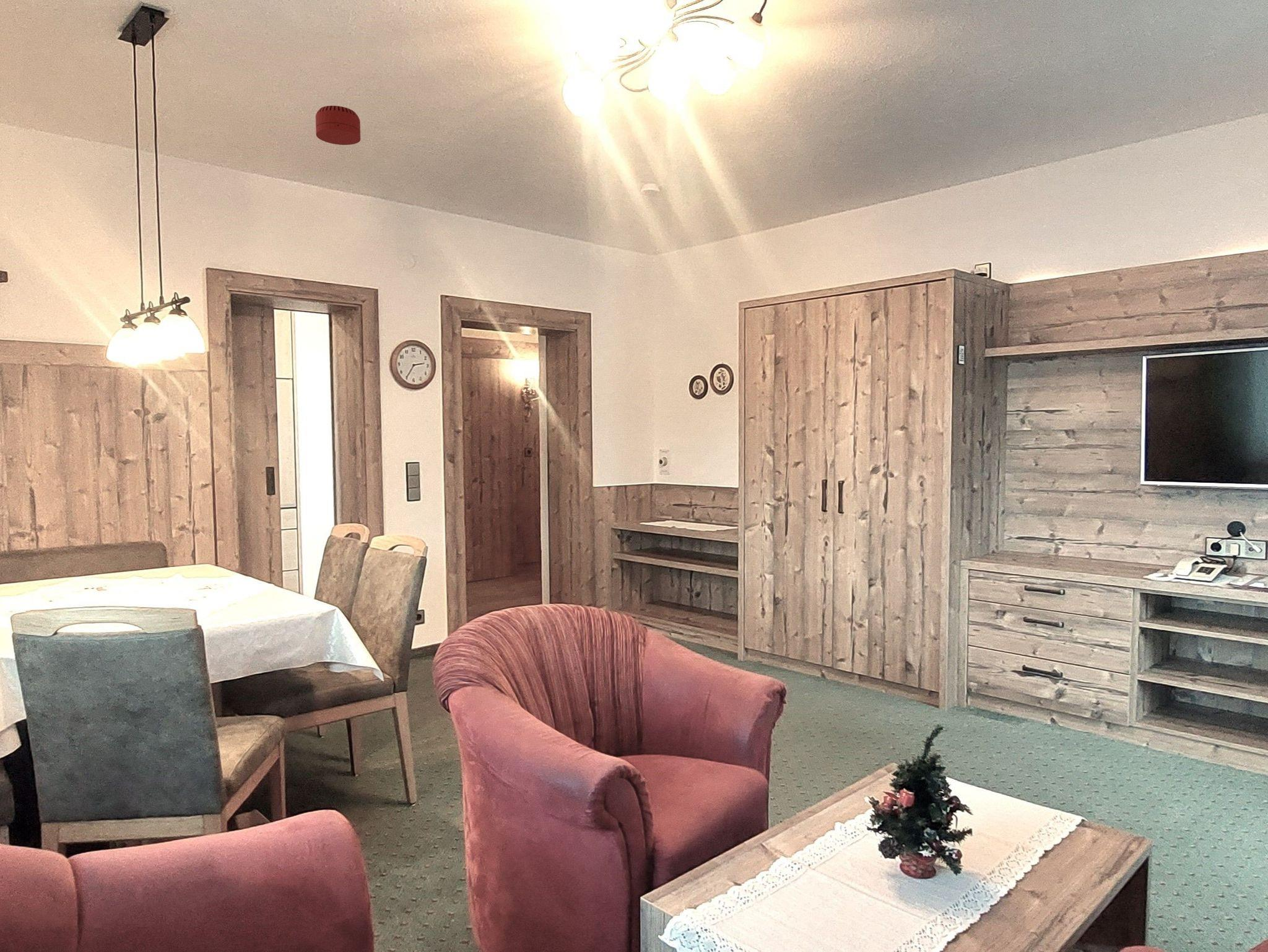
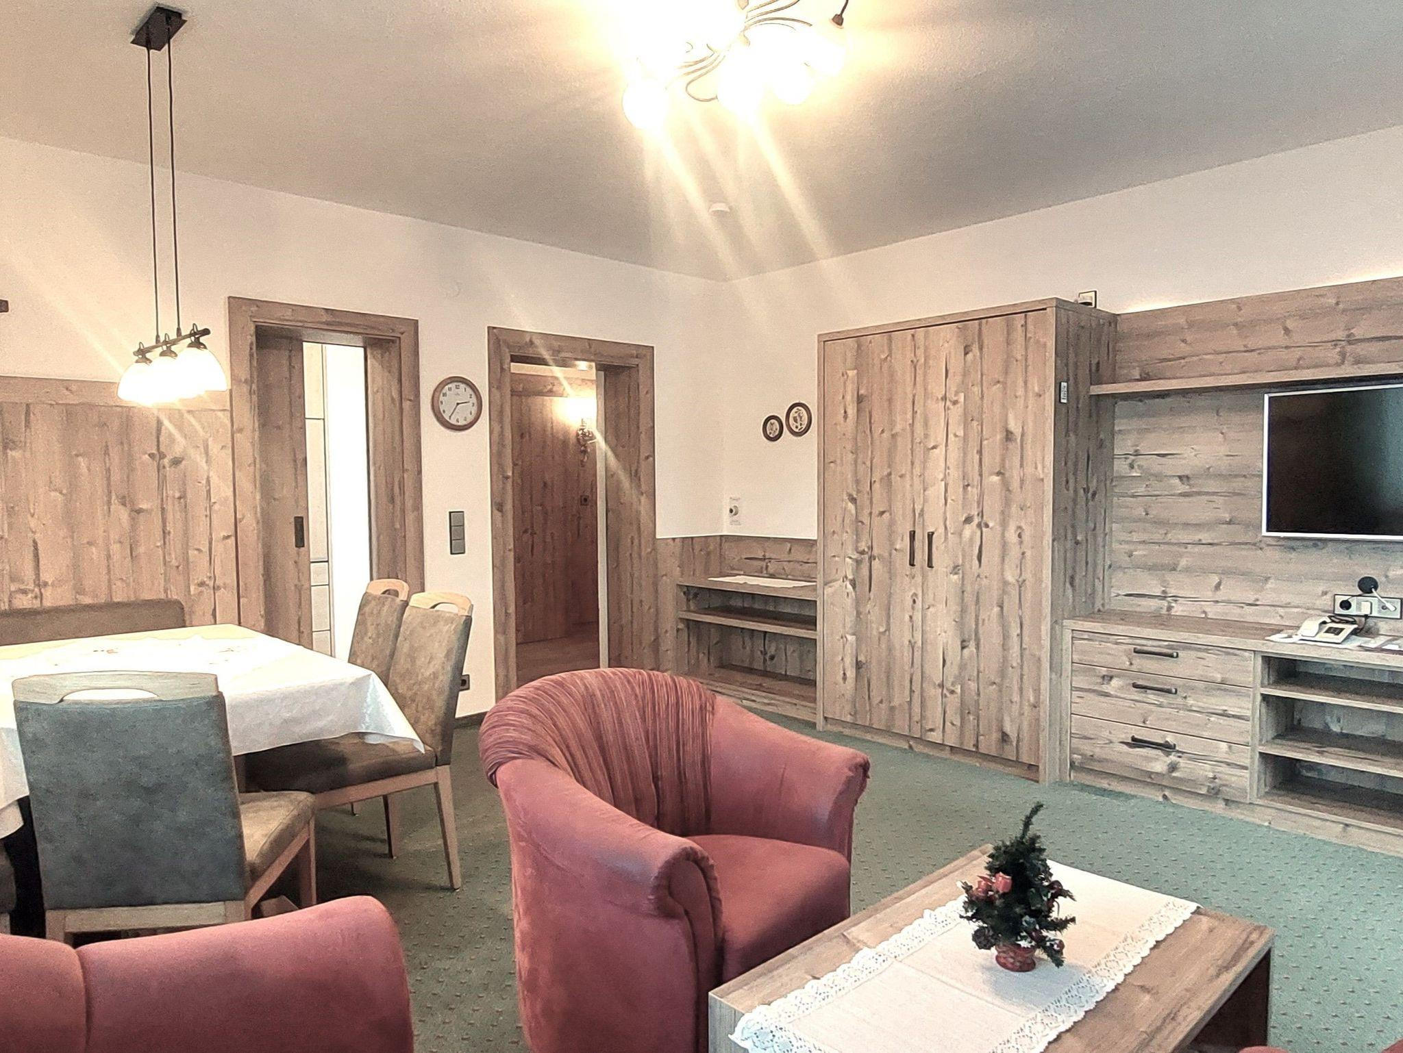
- smoke detector (338, 124)
